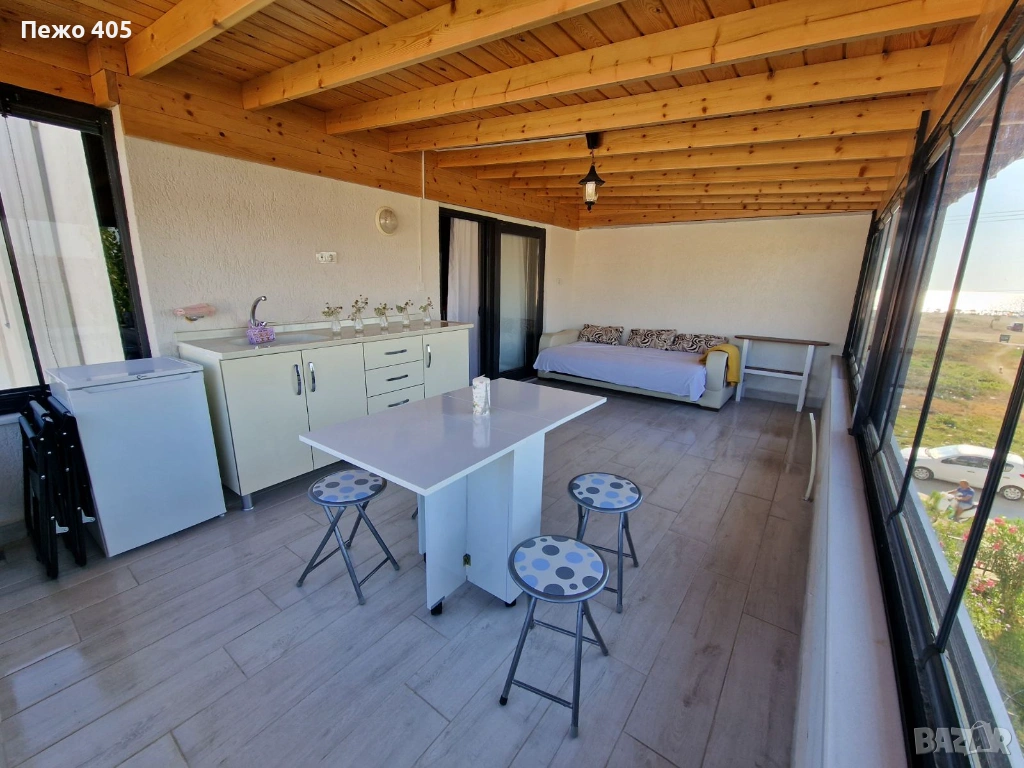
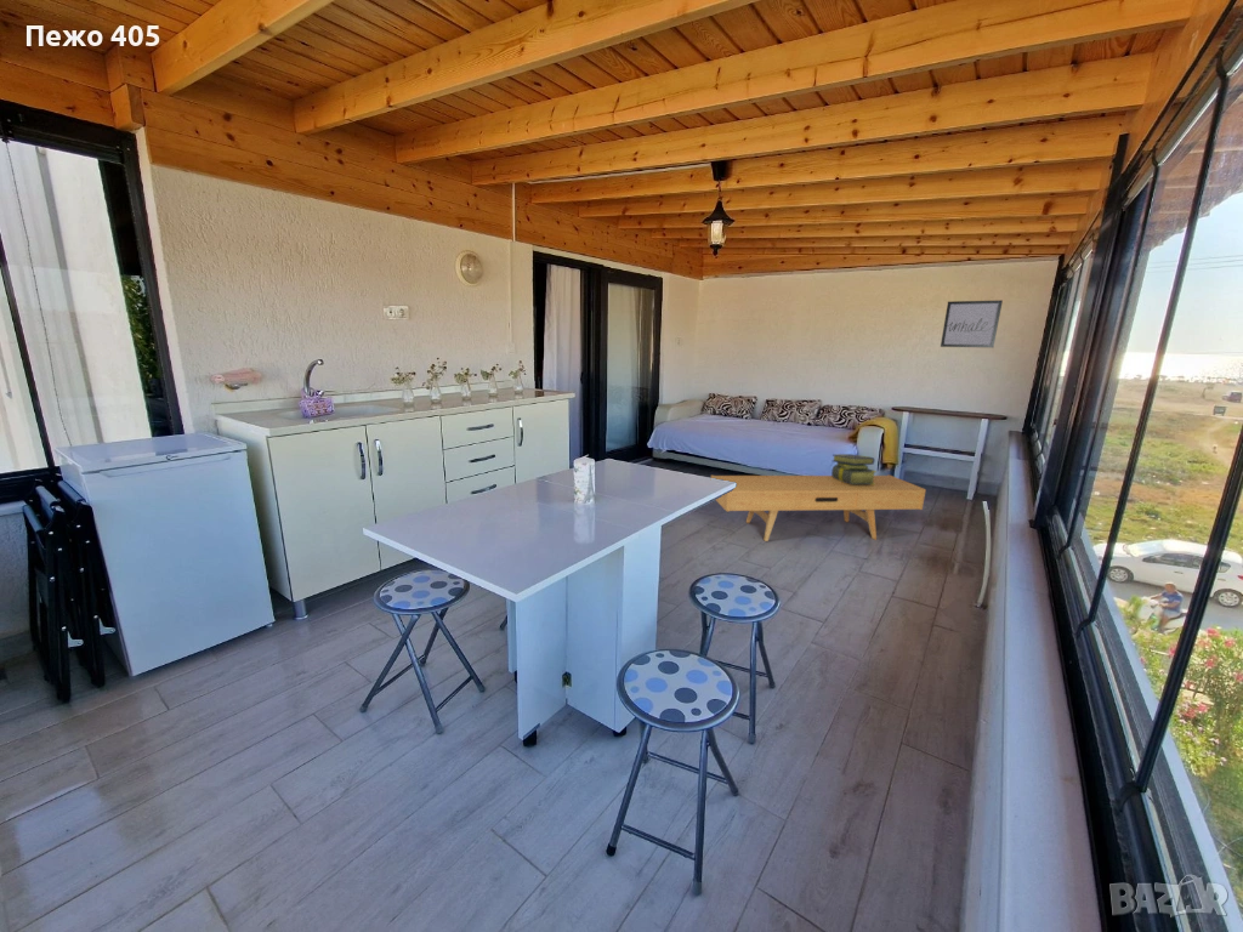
+ wall art (970, 324)
+ stack of books (852, 467)
+ tv console (811, 506)
